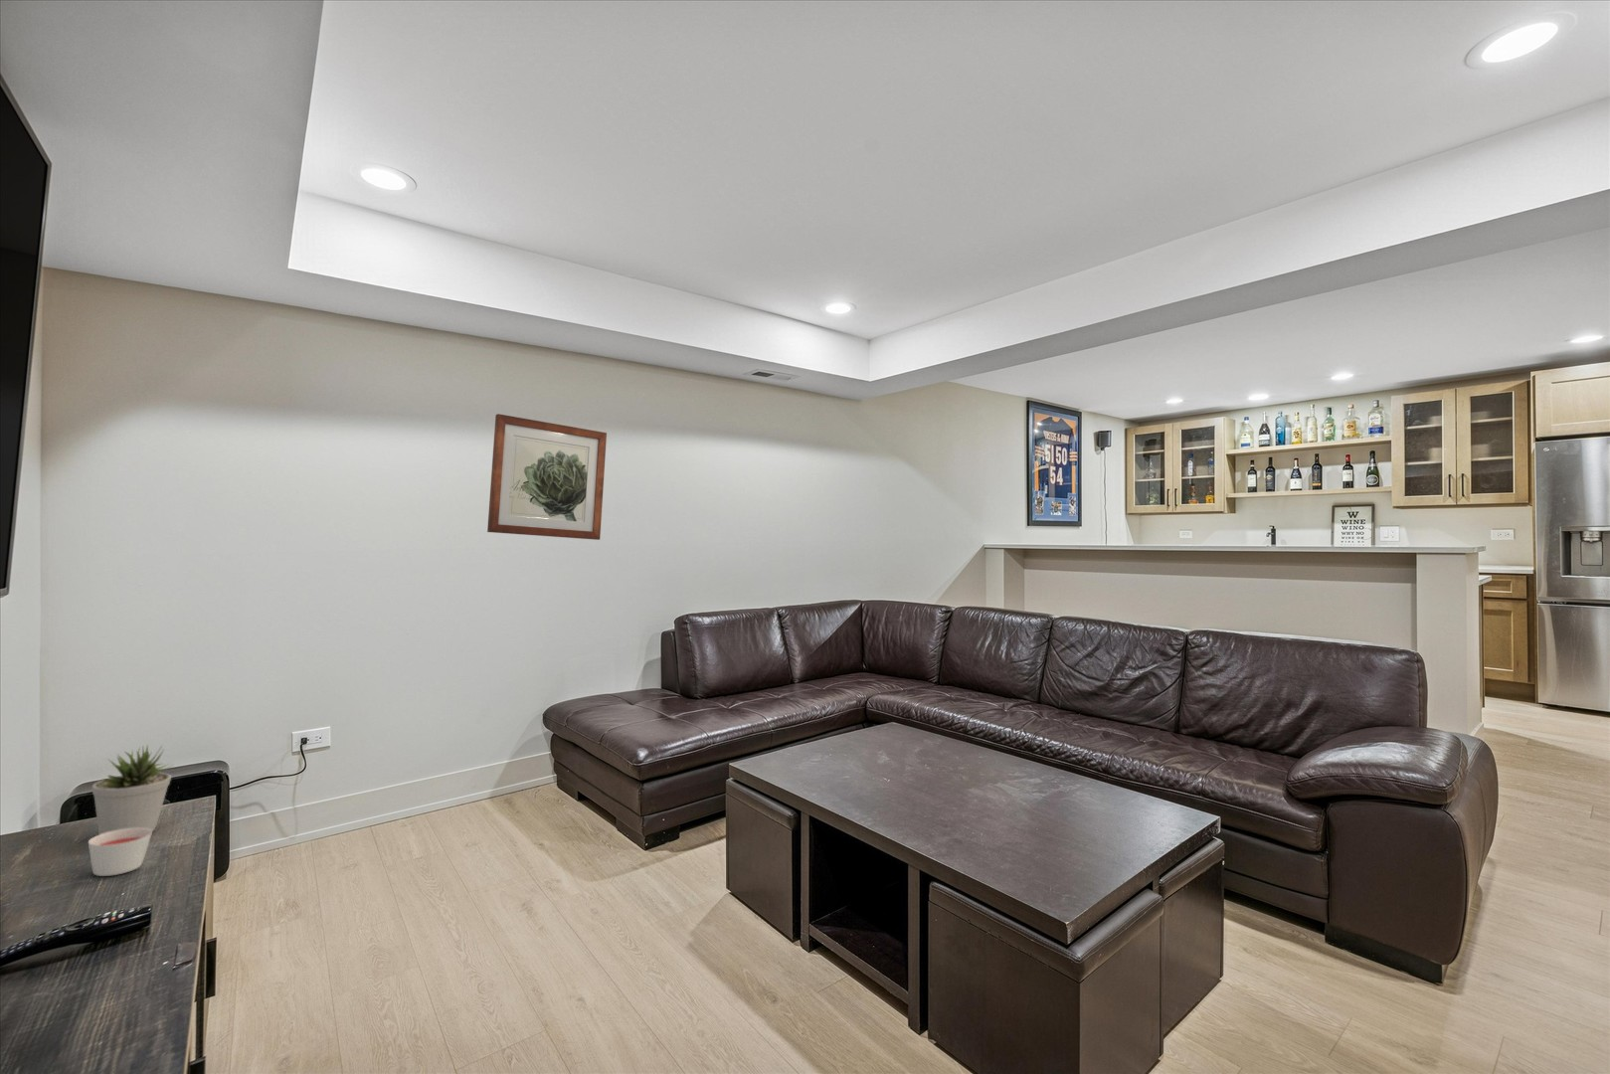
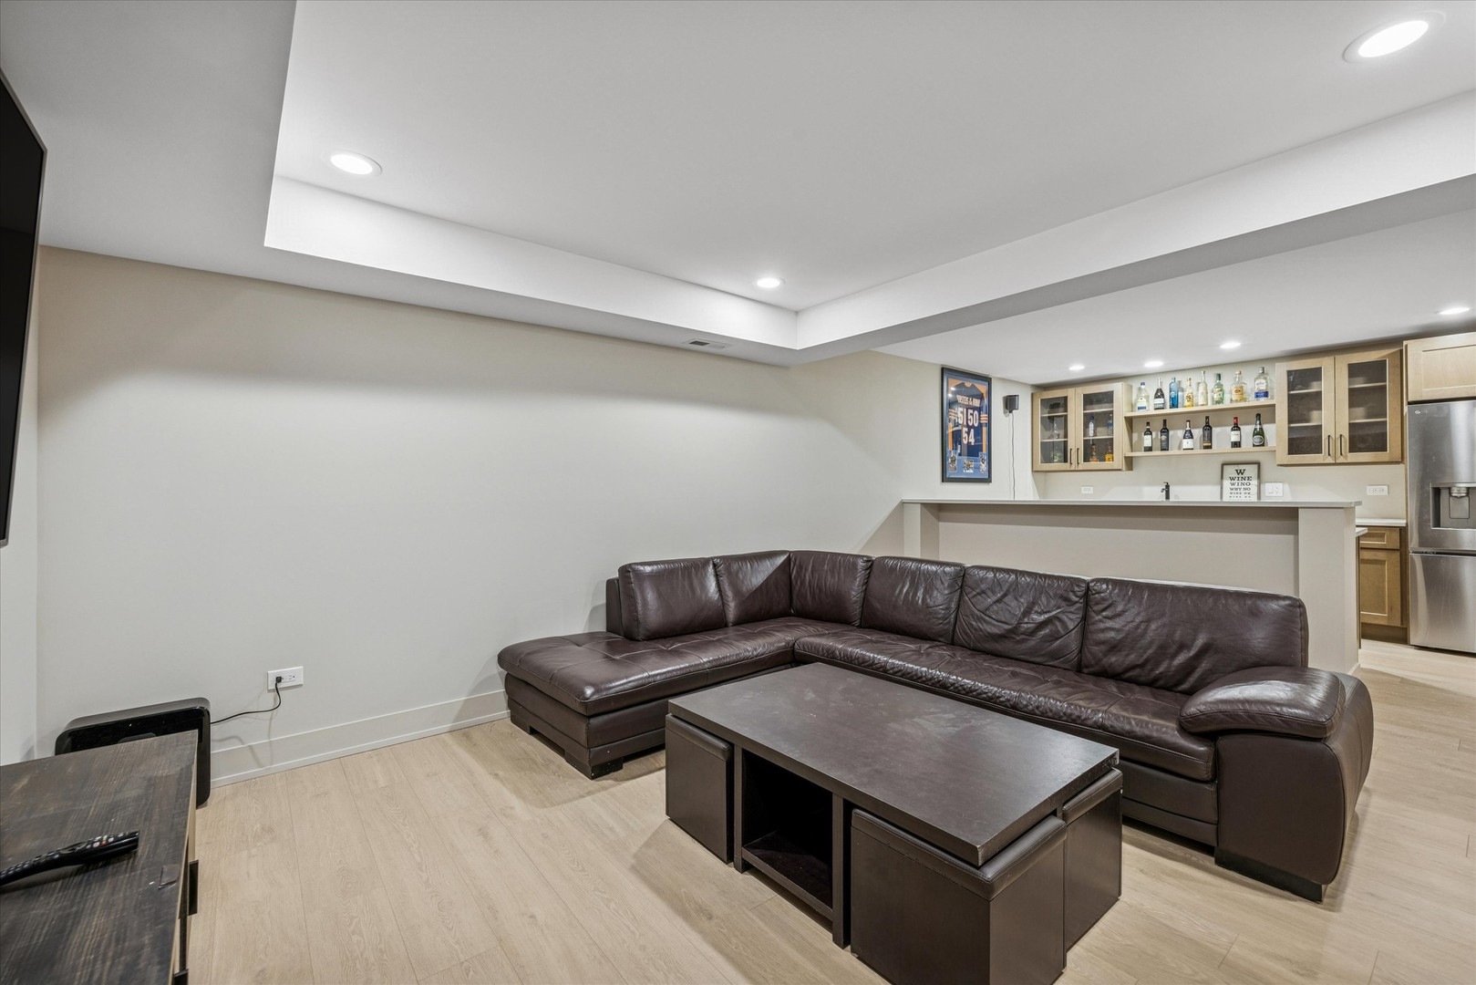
- candle (120, 852)
- wall art (550, 479)
- potted plant (131, 789)
